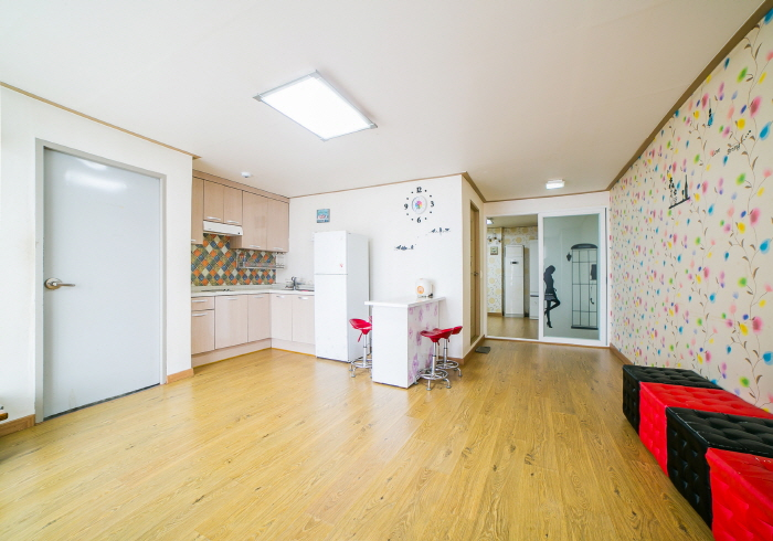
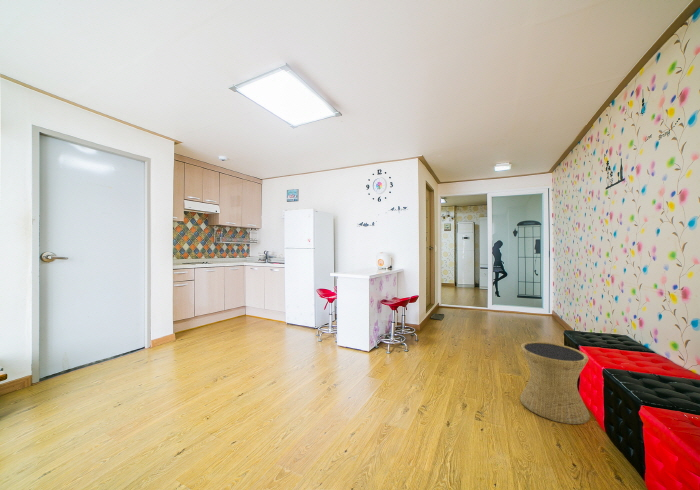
+ side table (552, 378)
